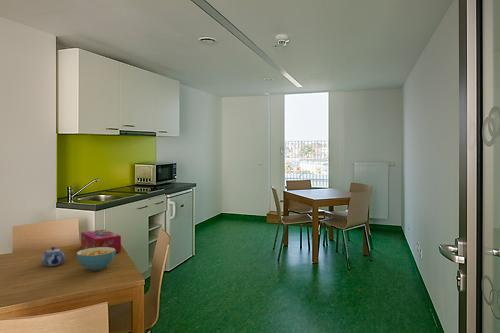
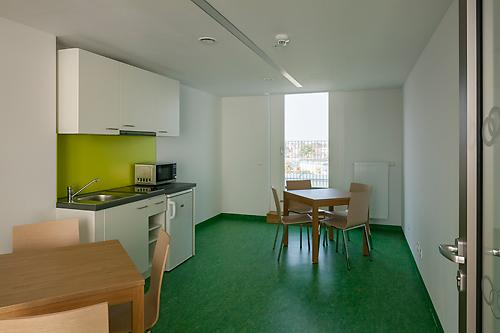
- cereal bowl (96, 260)
- tissue box (100, 241)
- teapot (53, 256)
